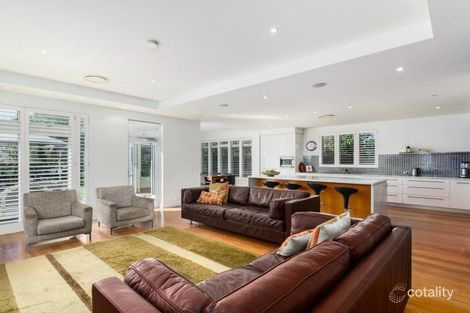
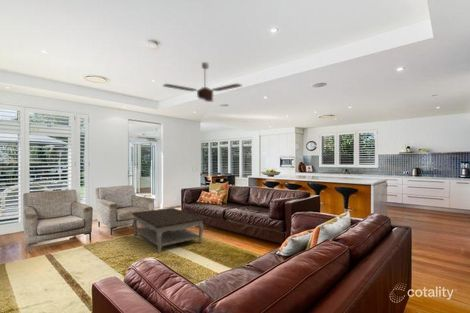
+ ceiling fan (205, 82)
+ coffee table (166, 226)
